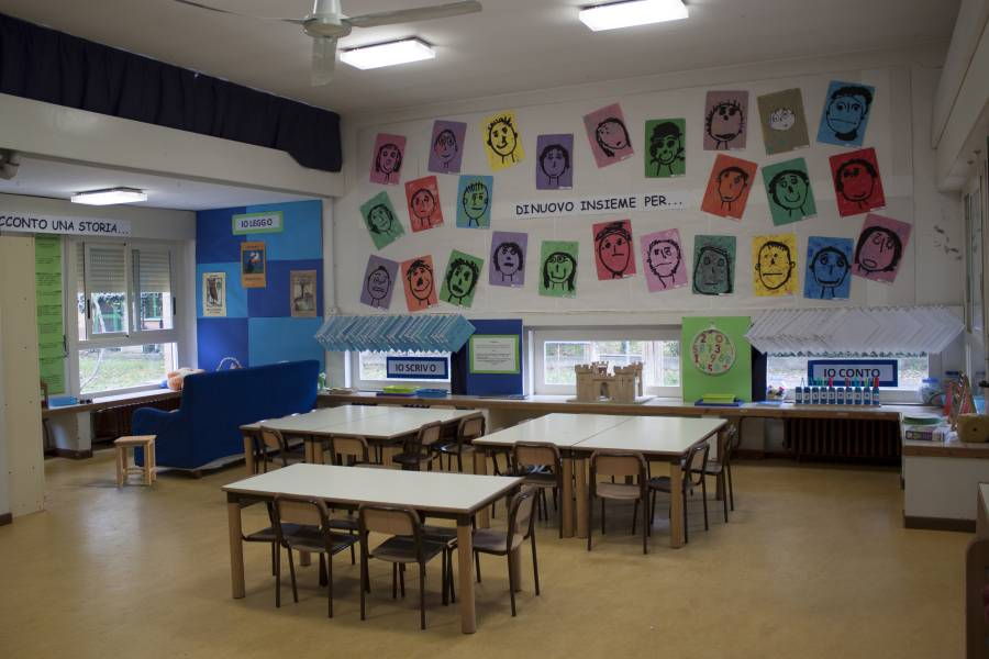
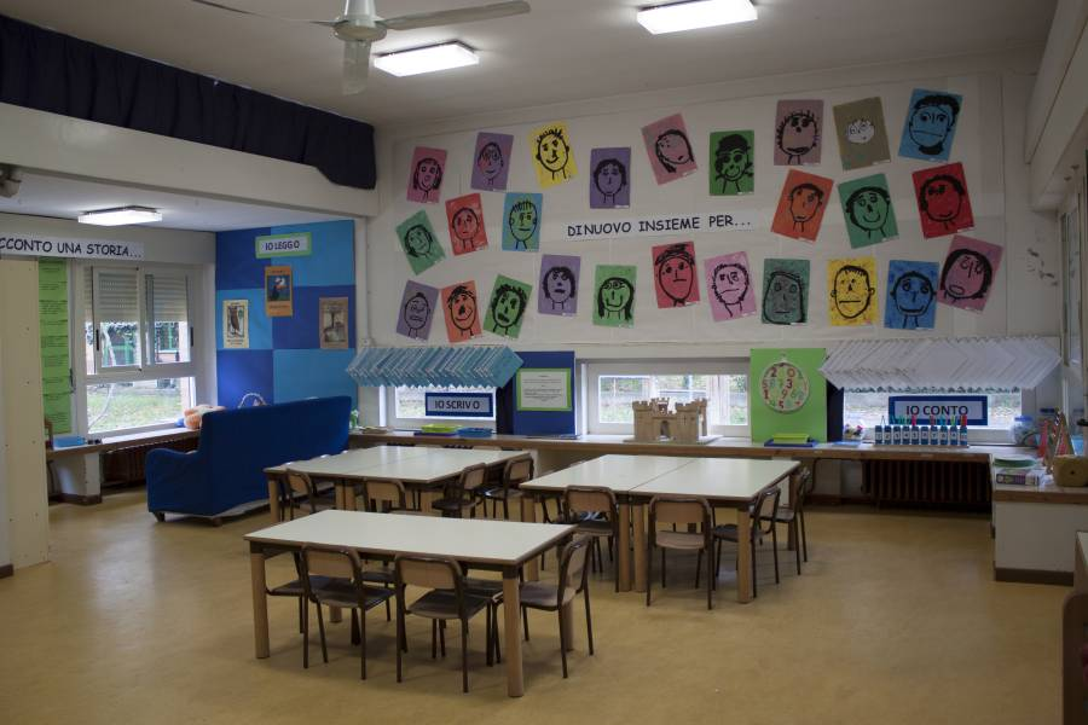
- stool (138, 467)
